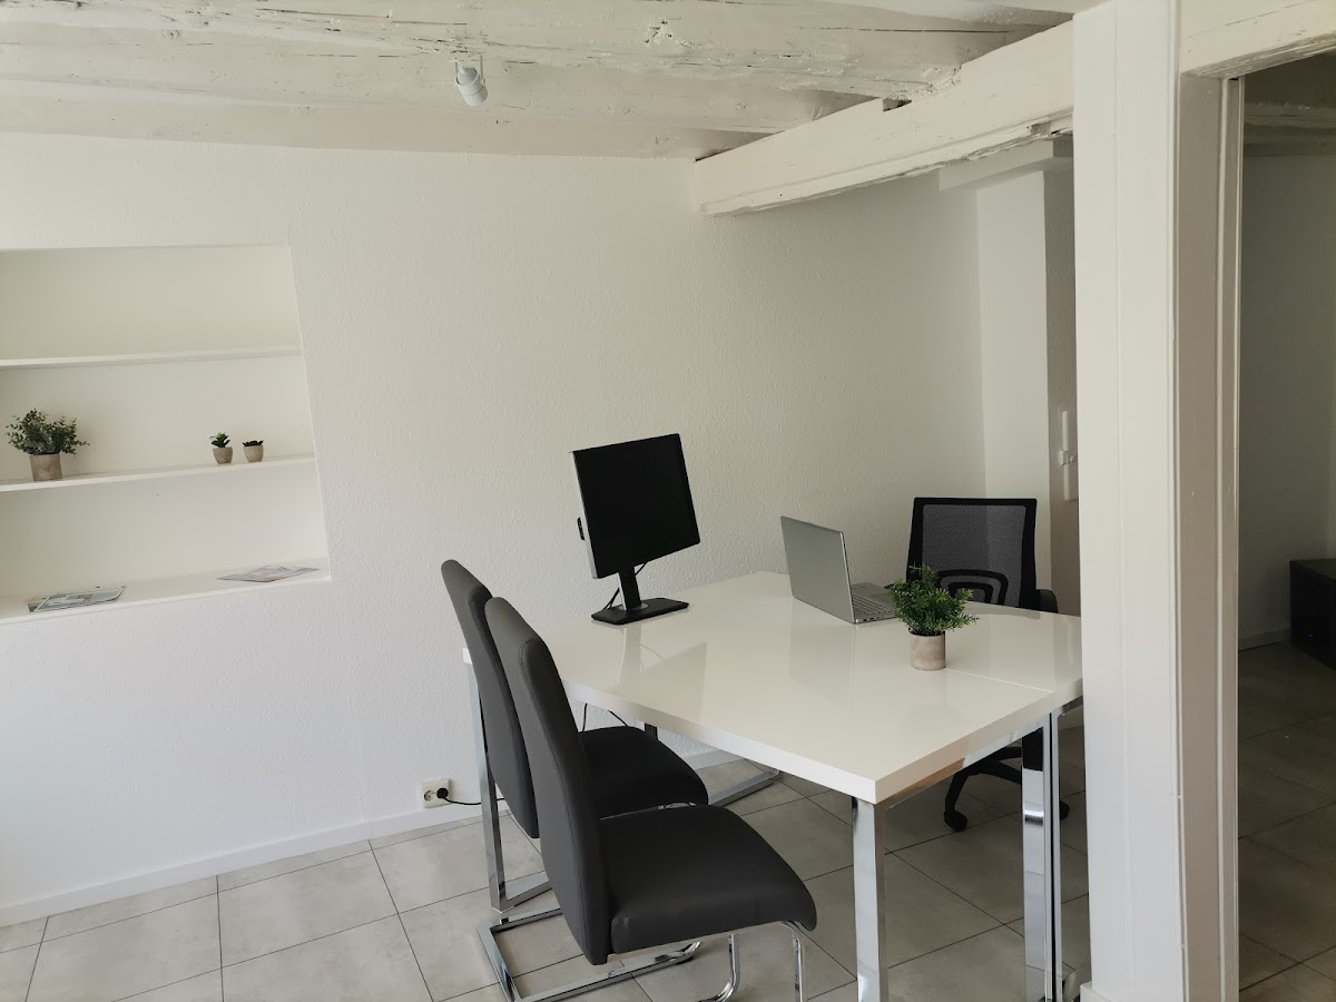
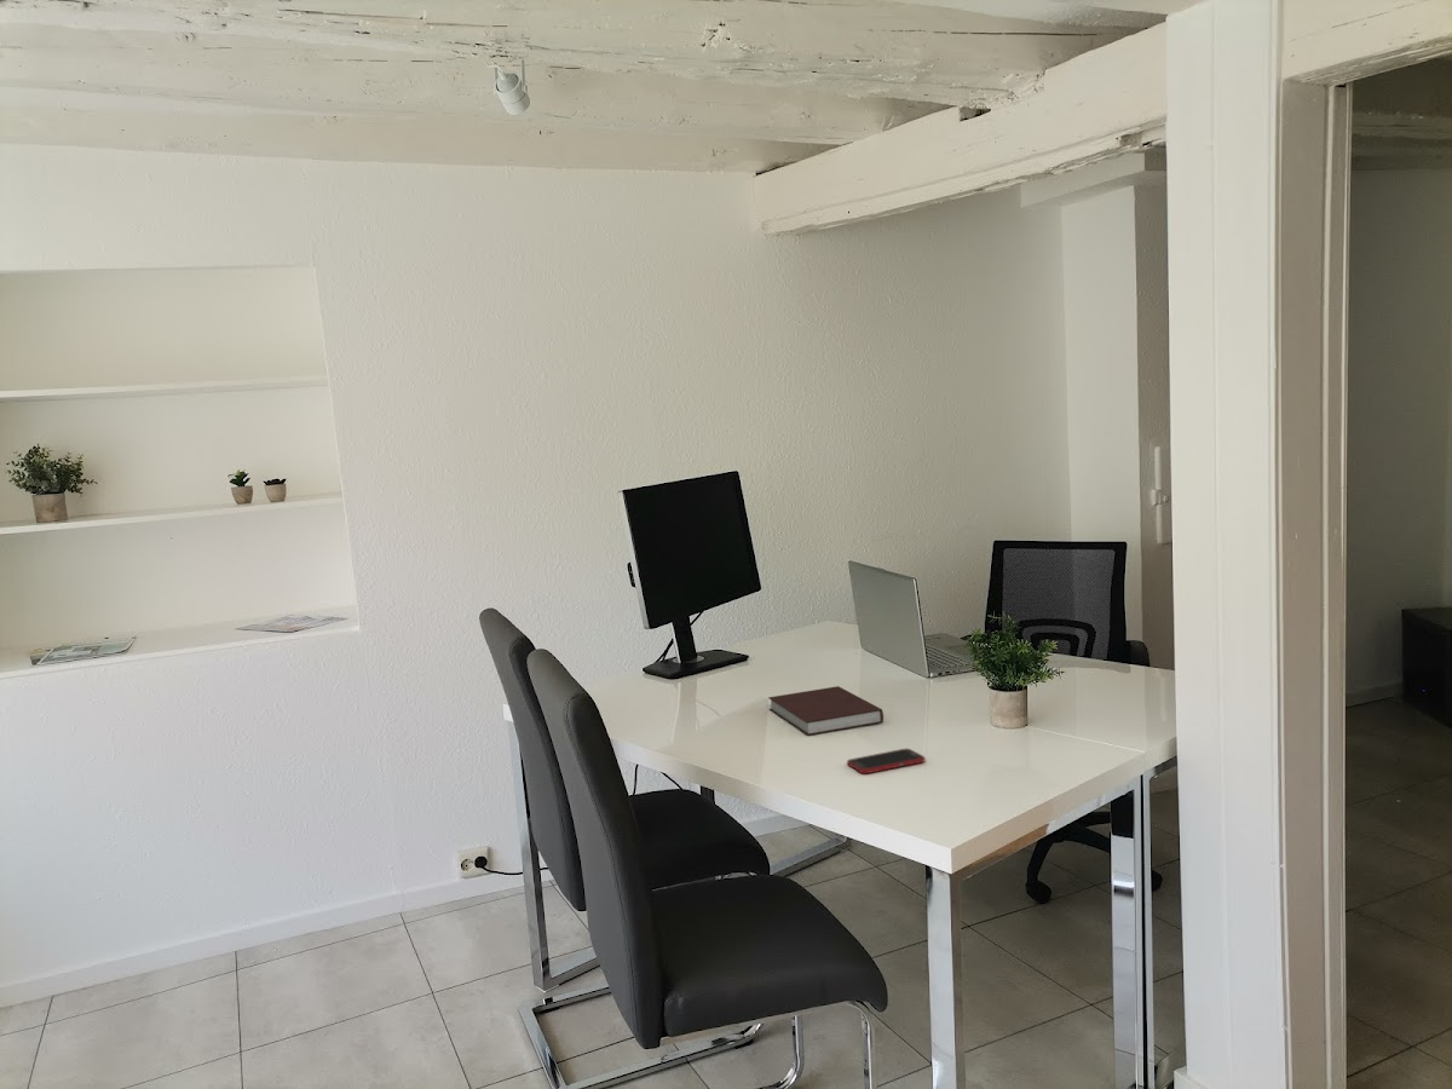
+ cell phone (886, 760)
+ notebook (824, 709)
